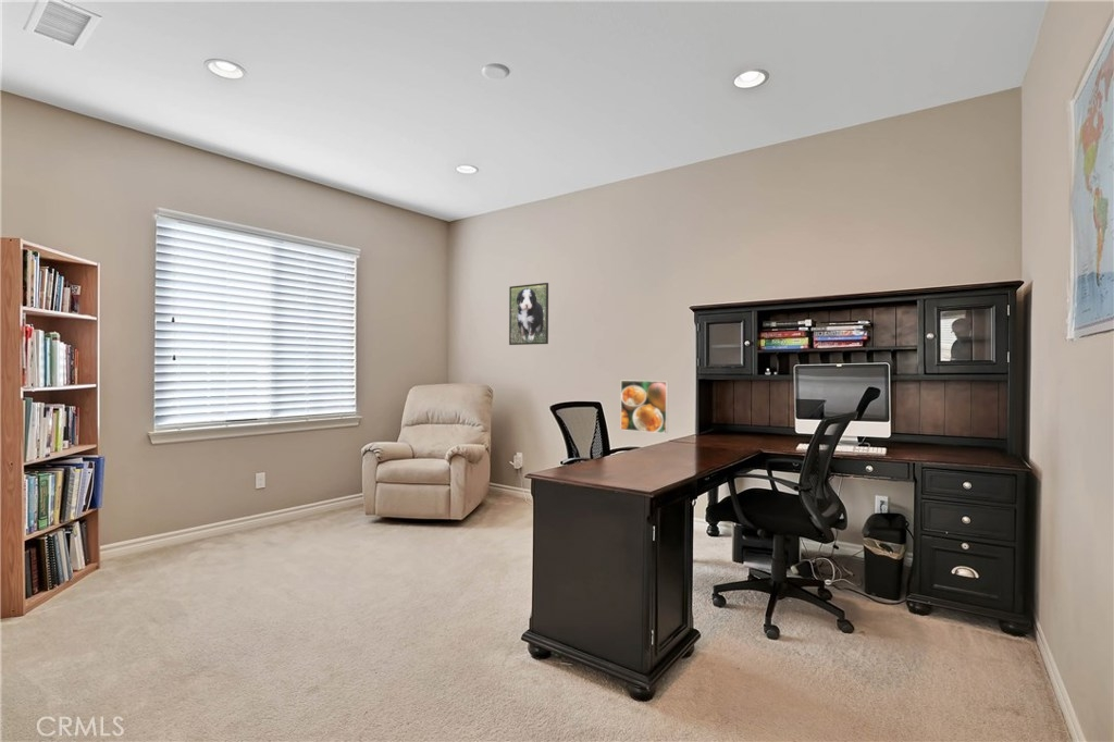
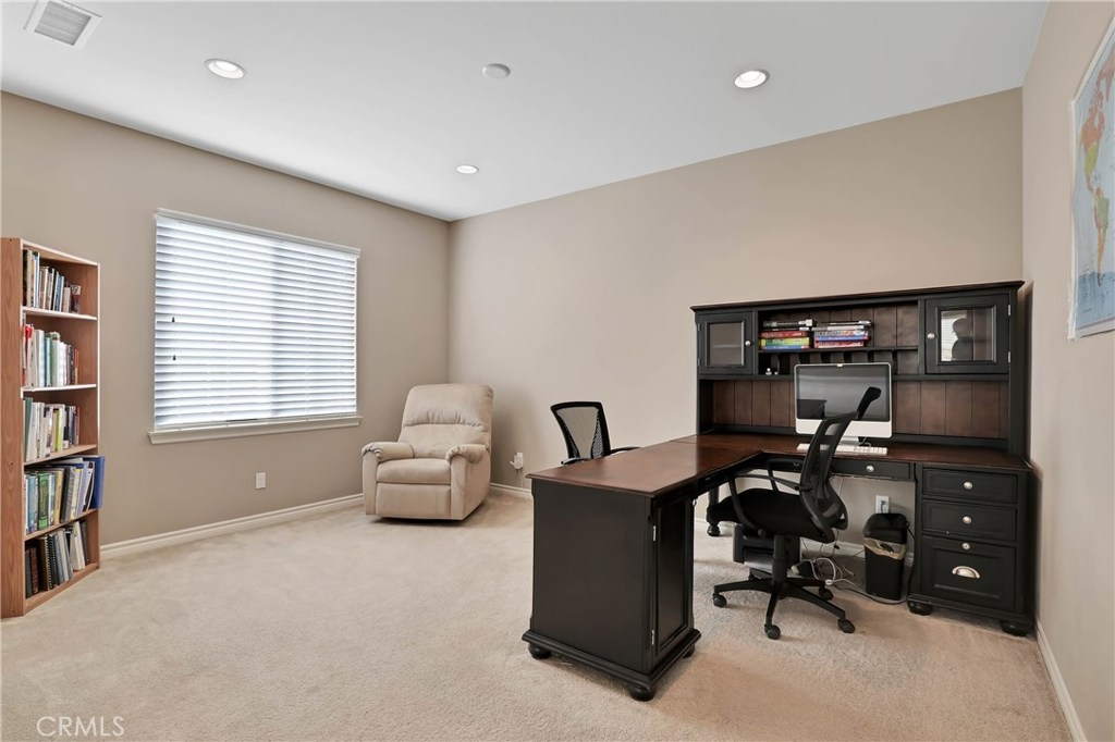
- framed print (643, 406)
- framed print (528, 314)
